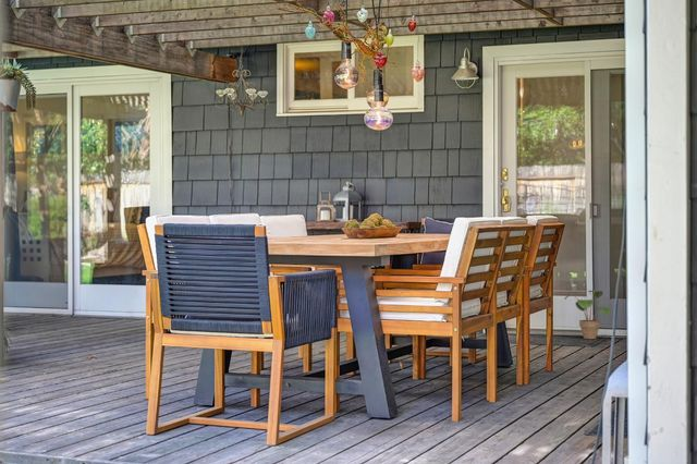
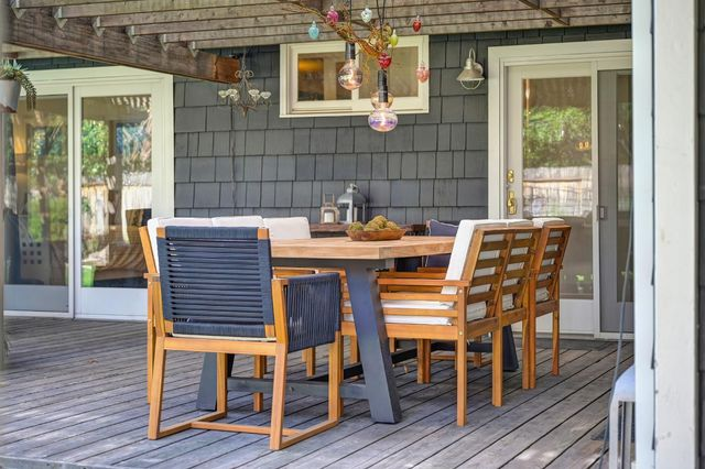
- potted plant (590, 314)
